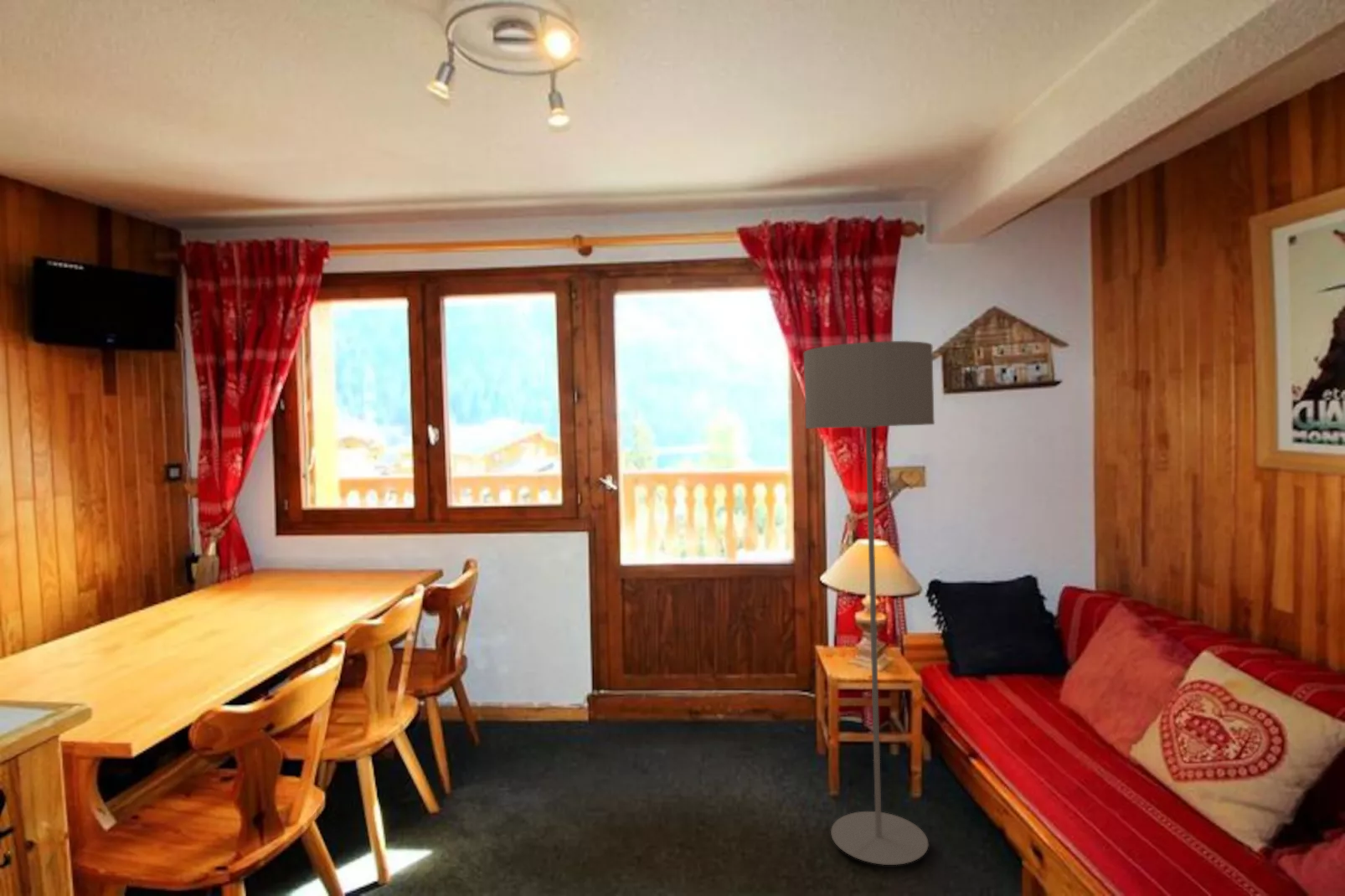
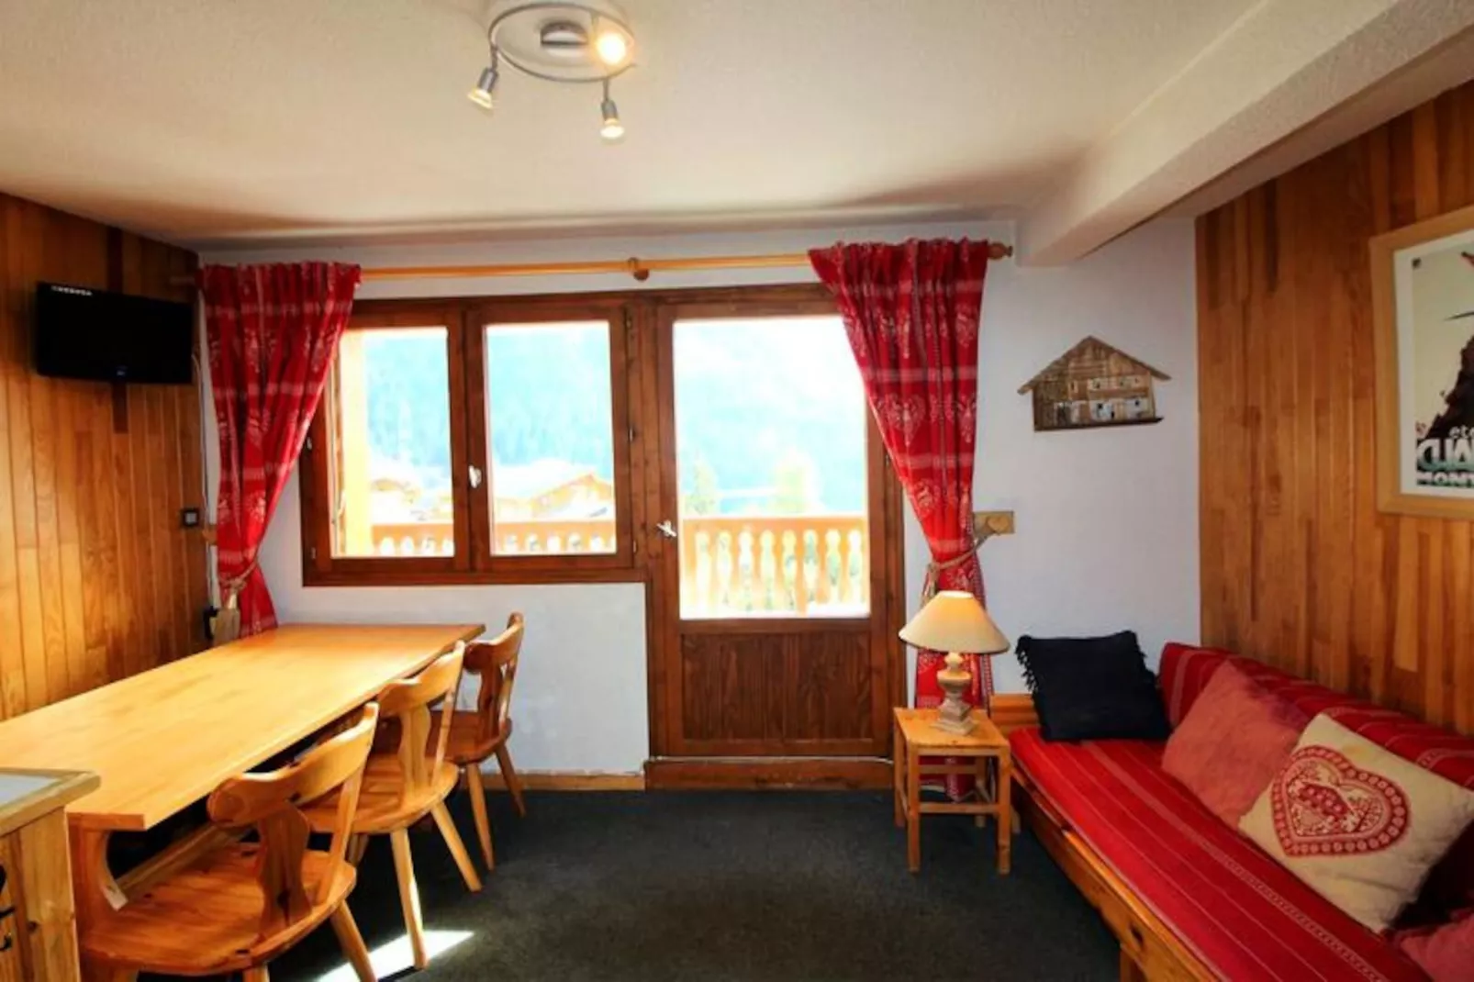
- floor lamp (873, 597)
